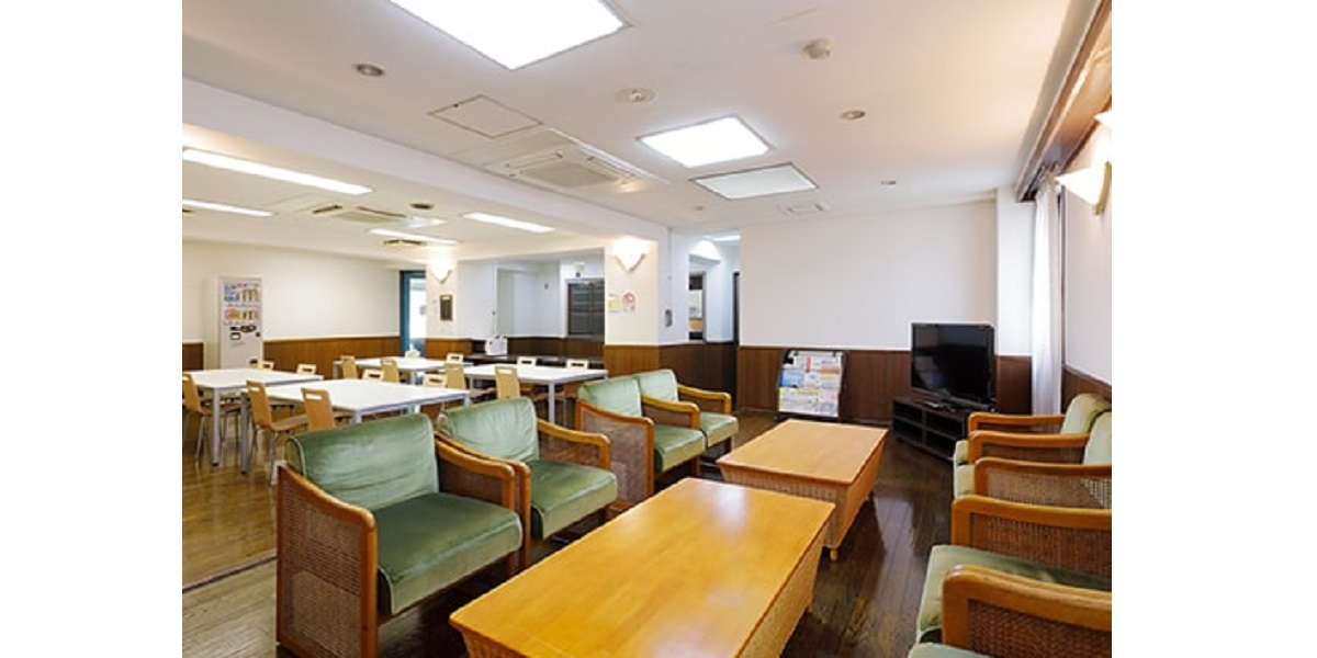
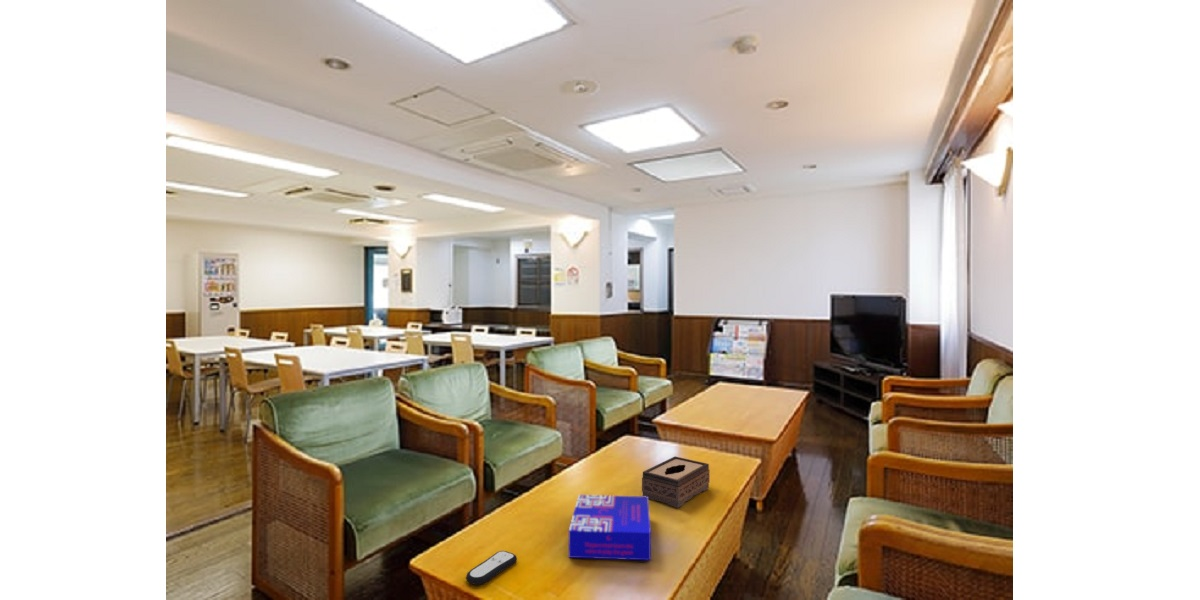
+ tissue box (676, 480)
+ remote control (491, 566)
+ board game (611, 524)
